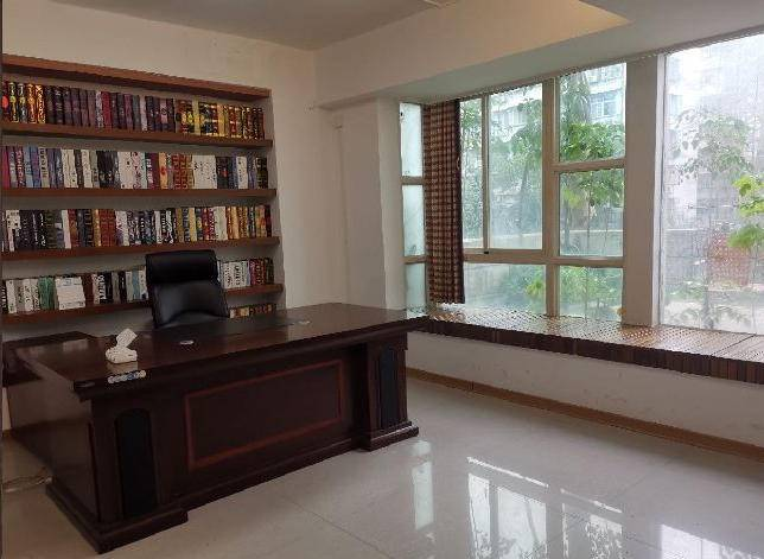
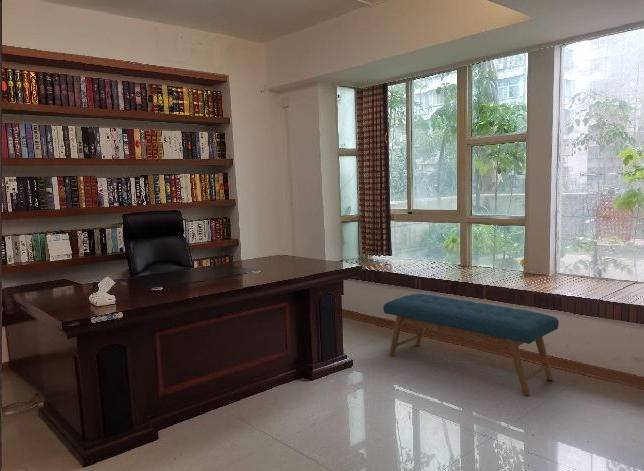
+ bench (464, 336)
